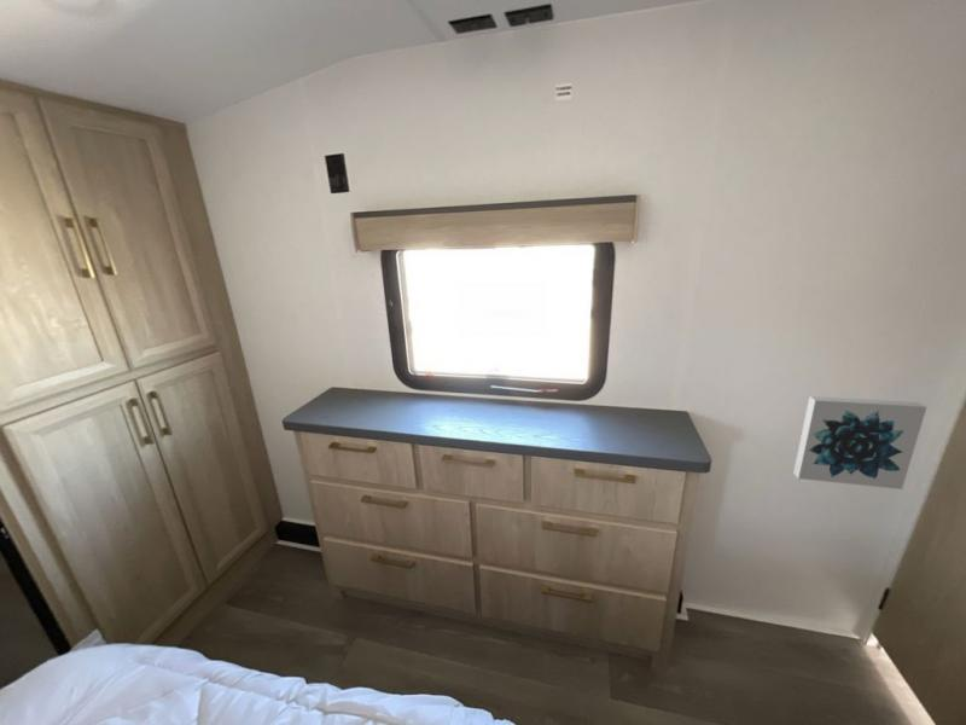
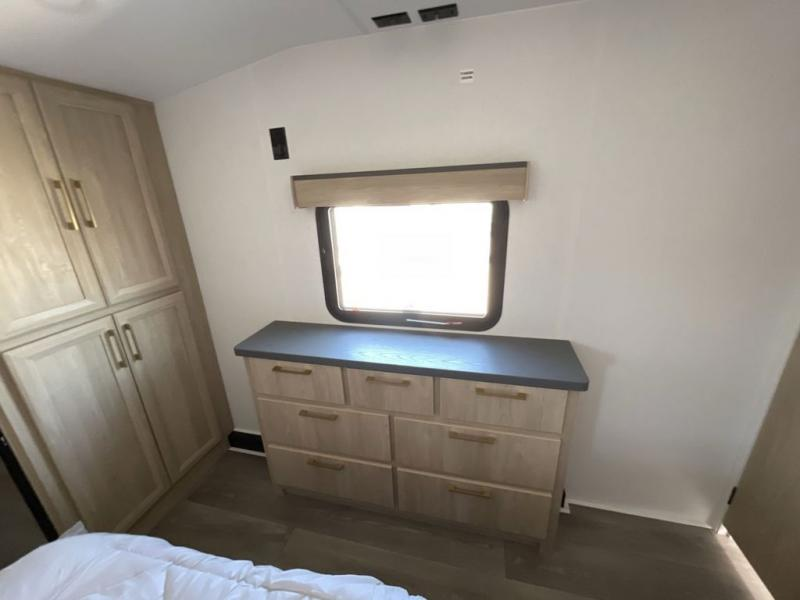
- wall art (855, 442)
